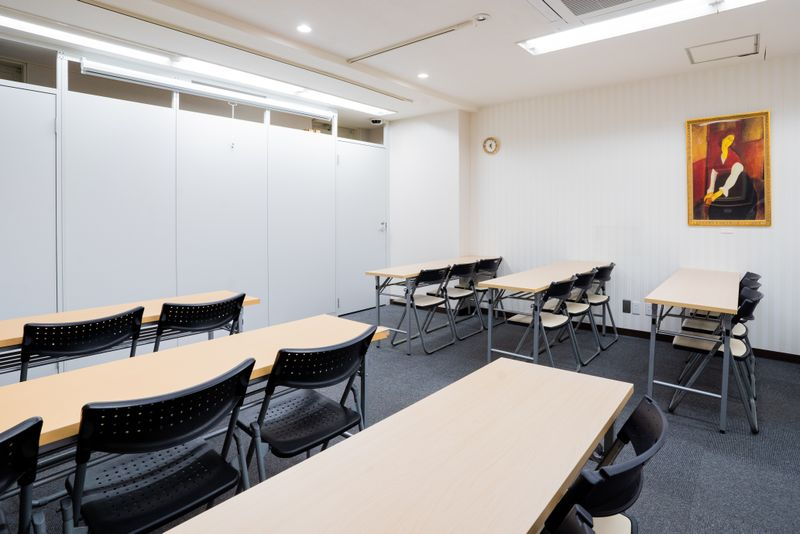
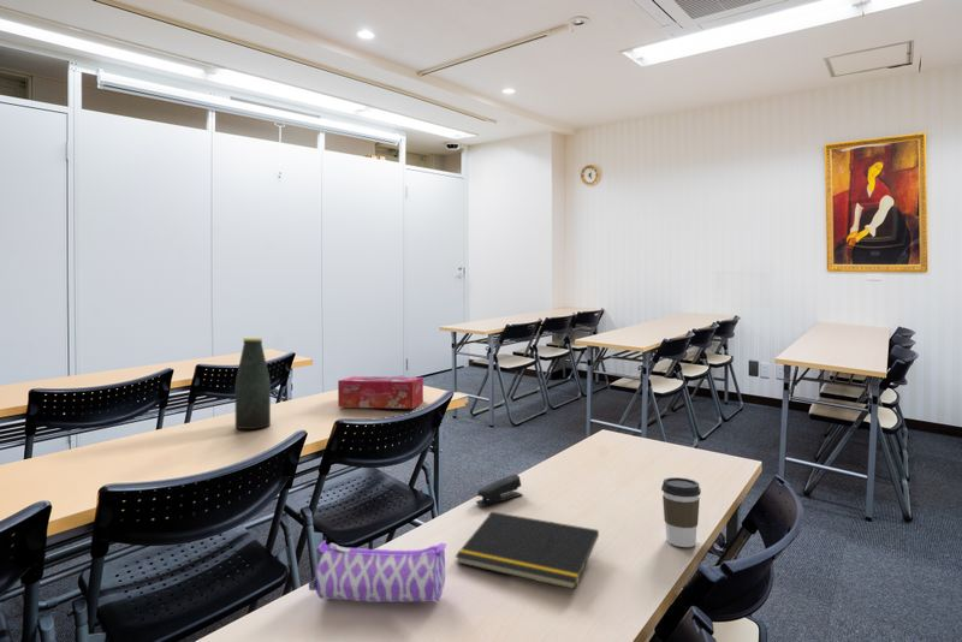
+ coffee cup (681, 511)
+ bottle (253, 381)
+ stapler (499, 488)
+ tissue box (381, 391)
+ pencil case (381, 569)
+ notepad (528, 546)
